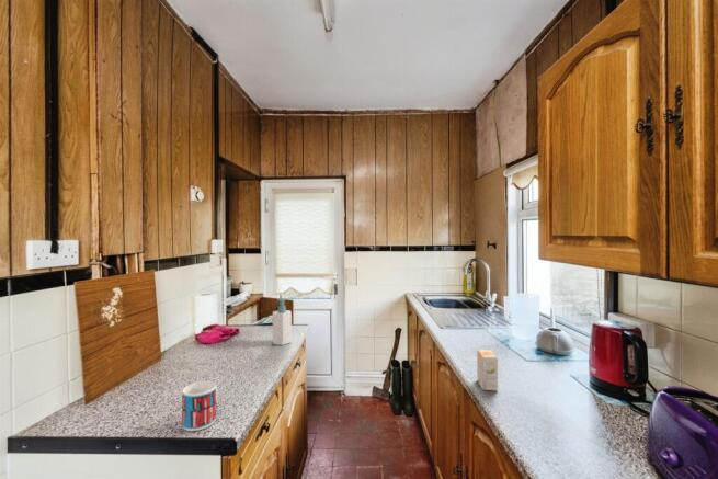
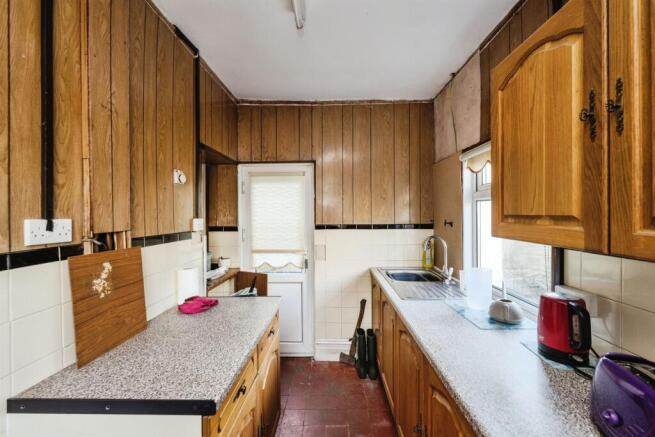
- mug (201, 401)
- tea box (487, 368)
- soap bottle (282, 320)
